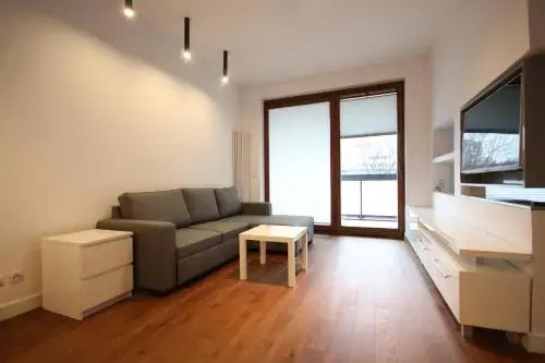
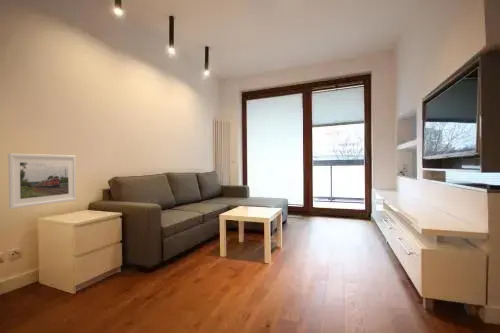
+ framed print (45, 179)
